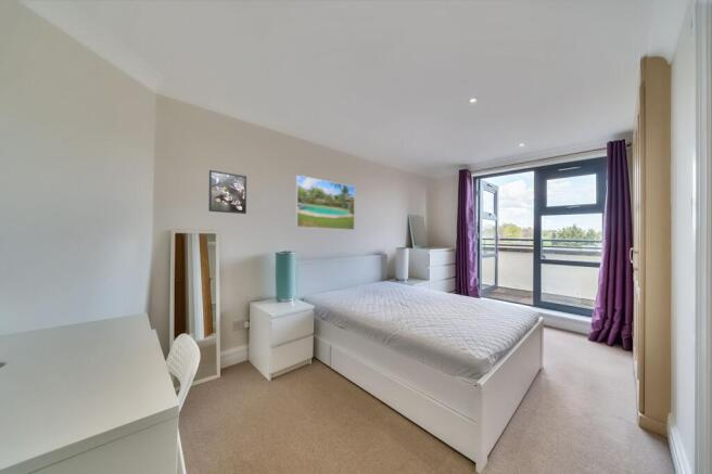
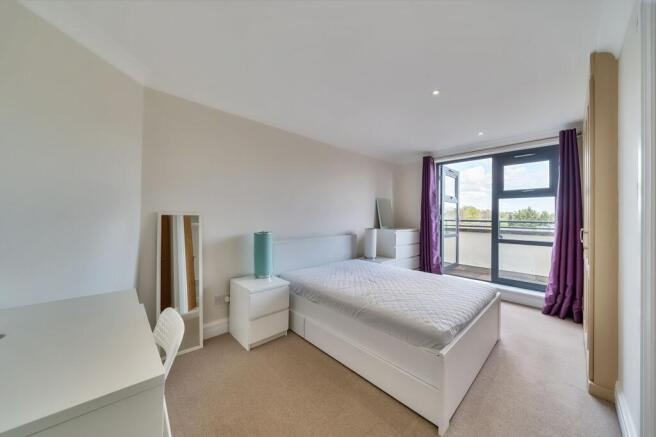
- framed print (228, 192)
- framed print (328, 205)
